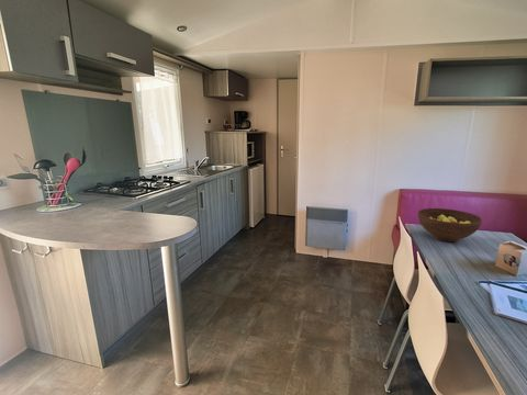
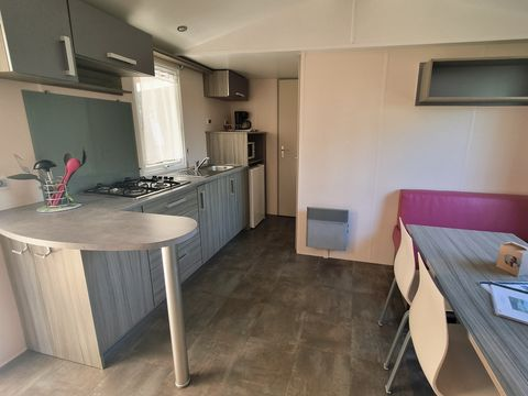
- fruit bowl (447, 226)
